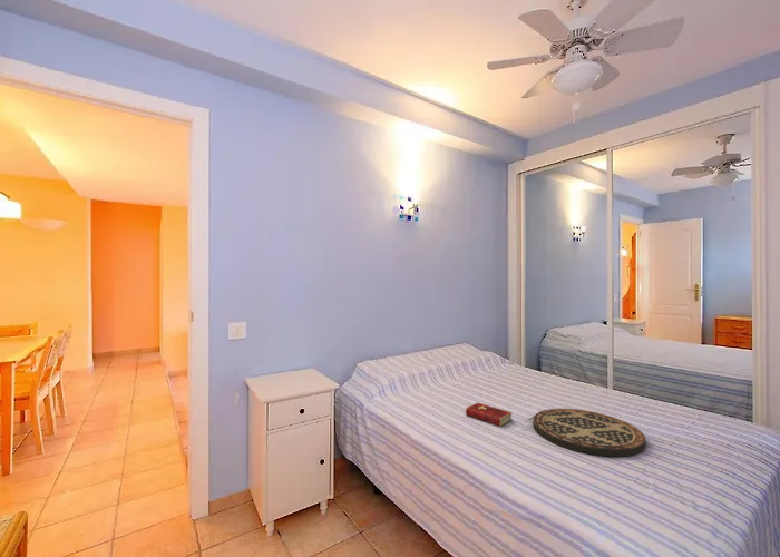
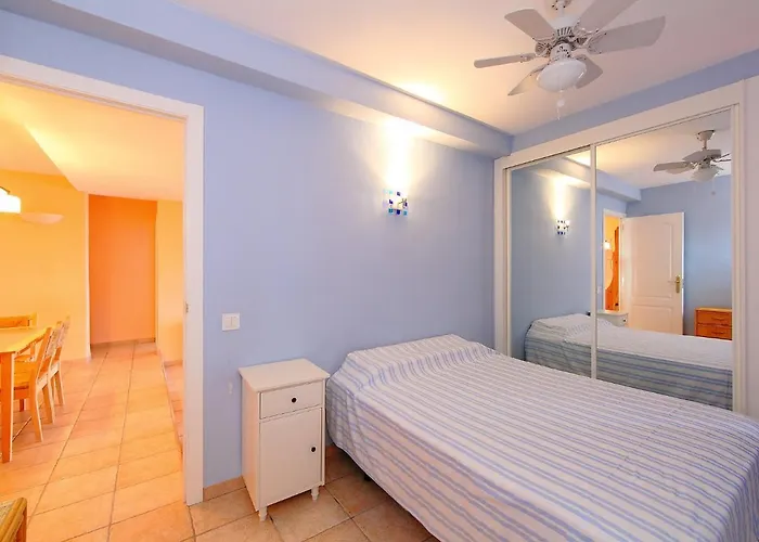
- tray (585, 429)
- hardcover book (488, 413)
